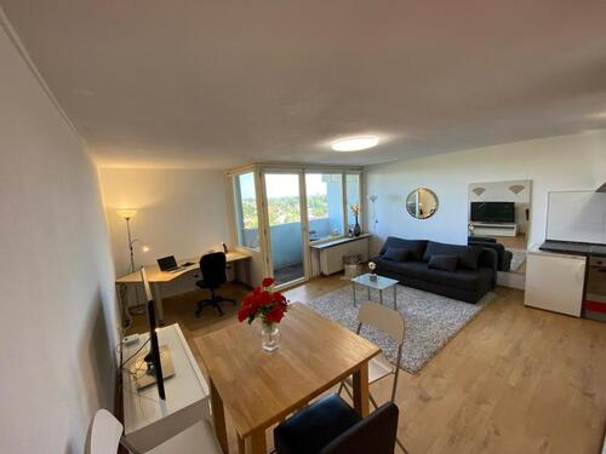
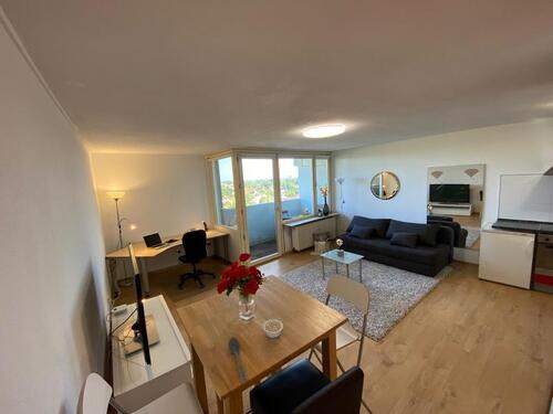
+ legume (273, 329)
+ stirrer (238, 357)
